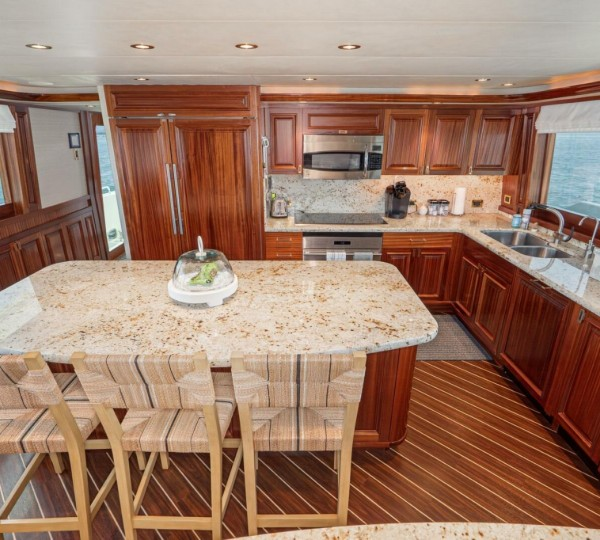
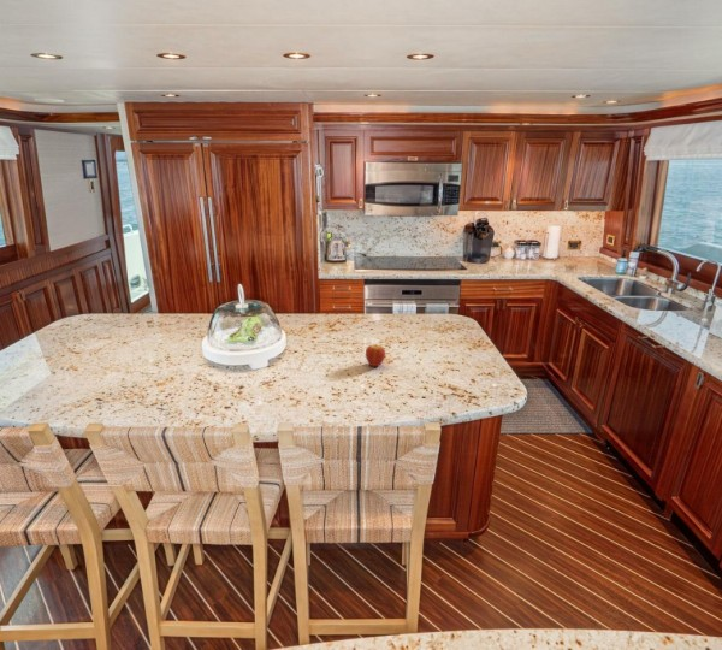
+ fruit (374, 354)
